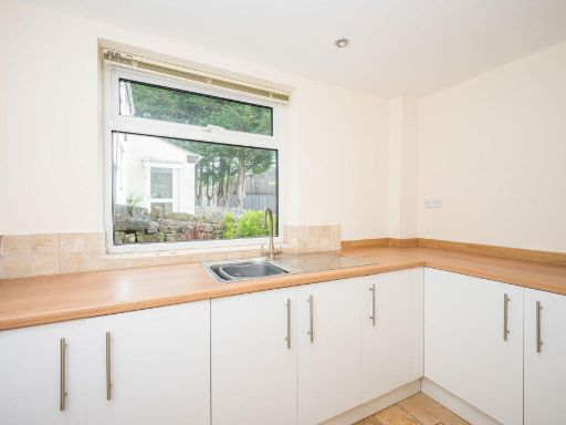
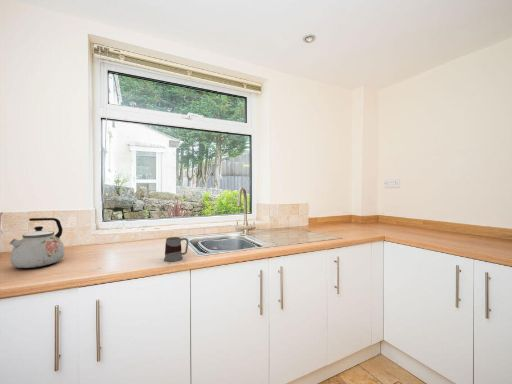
+ kettle (38, 241)
+ mug (176, 248)
